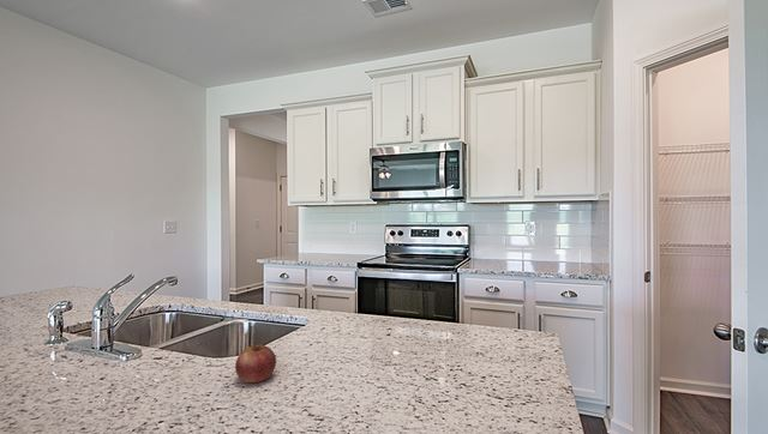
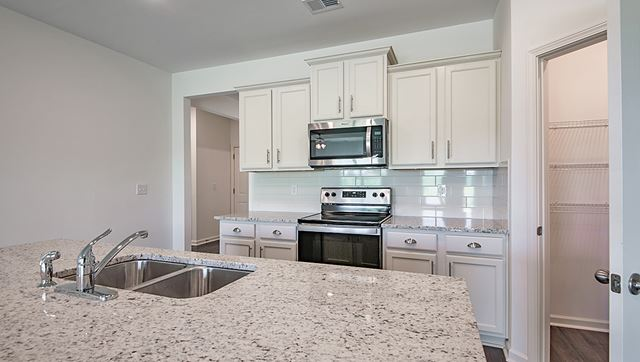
- apple (256, 358)
